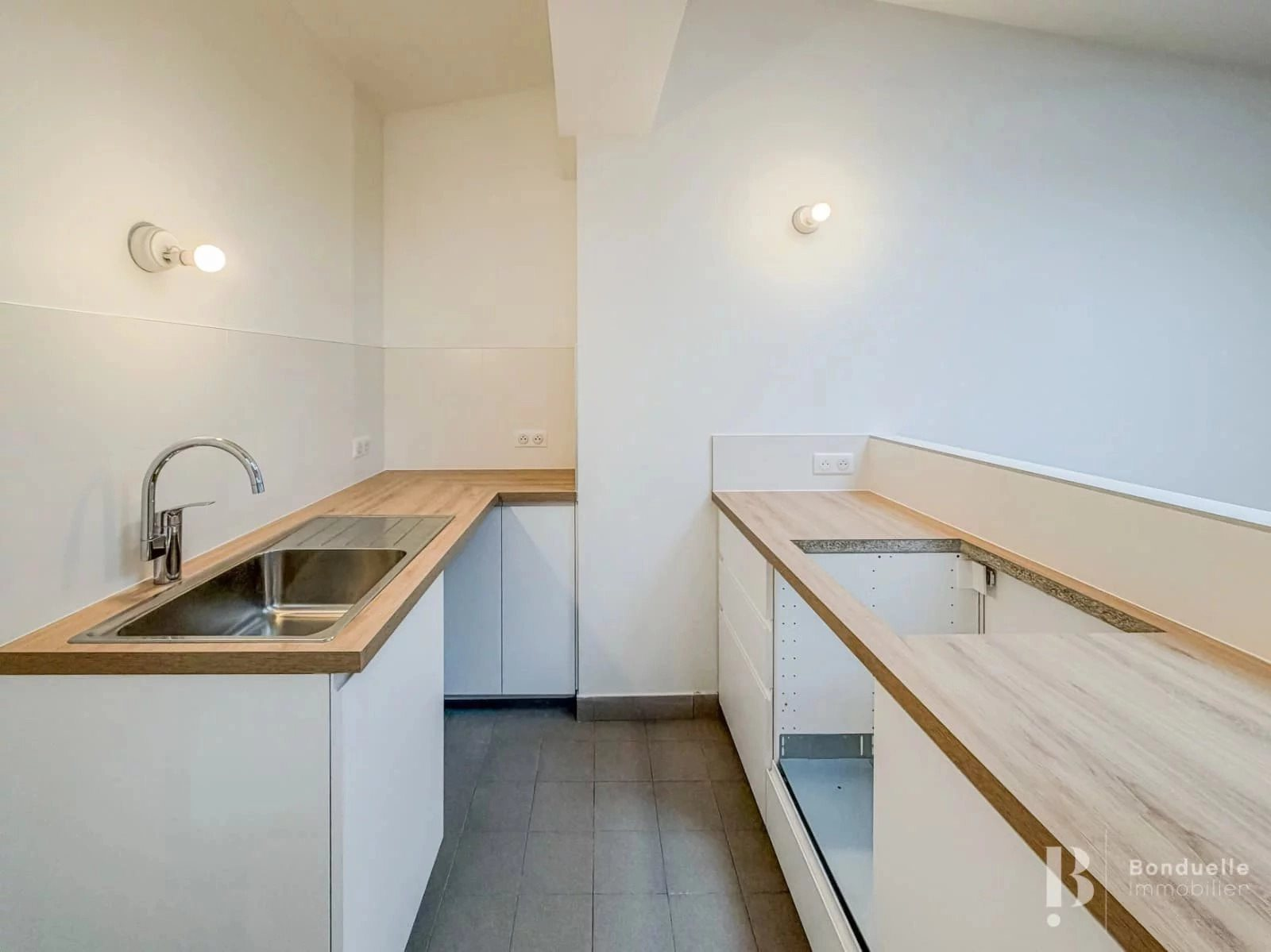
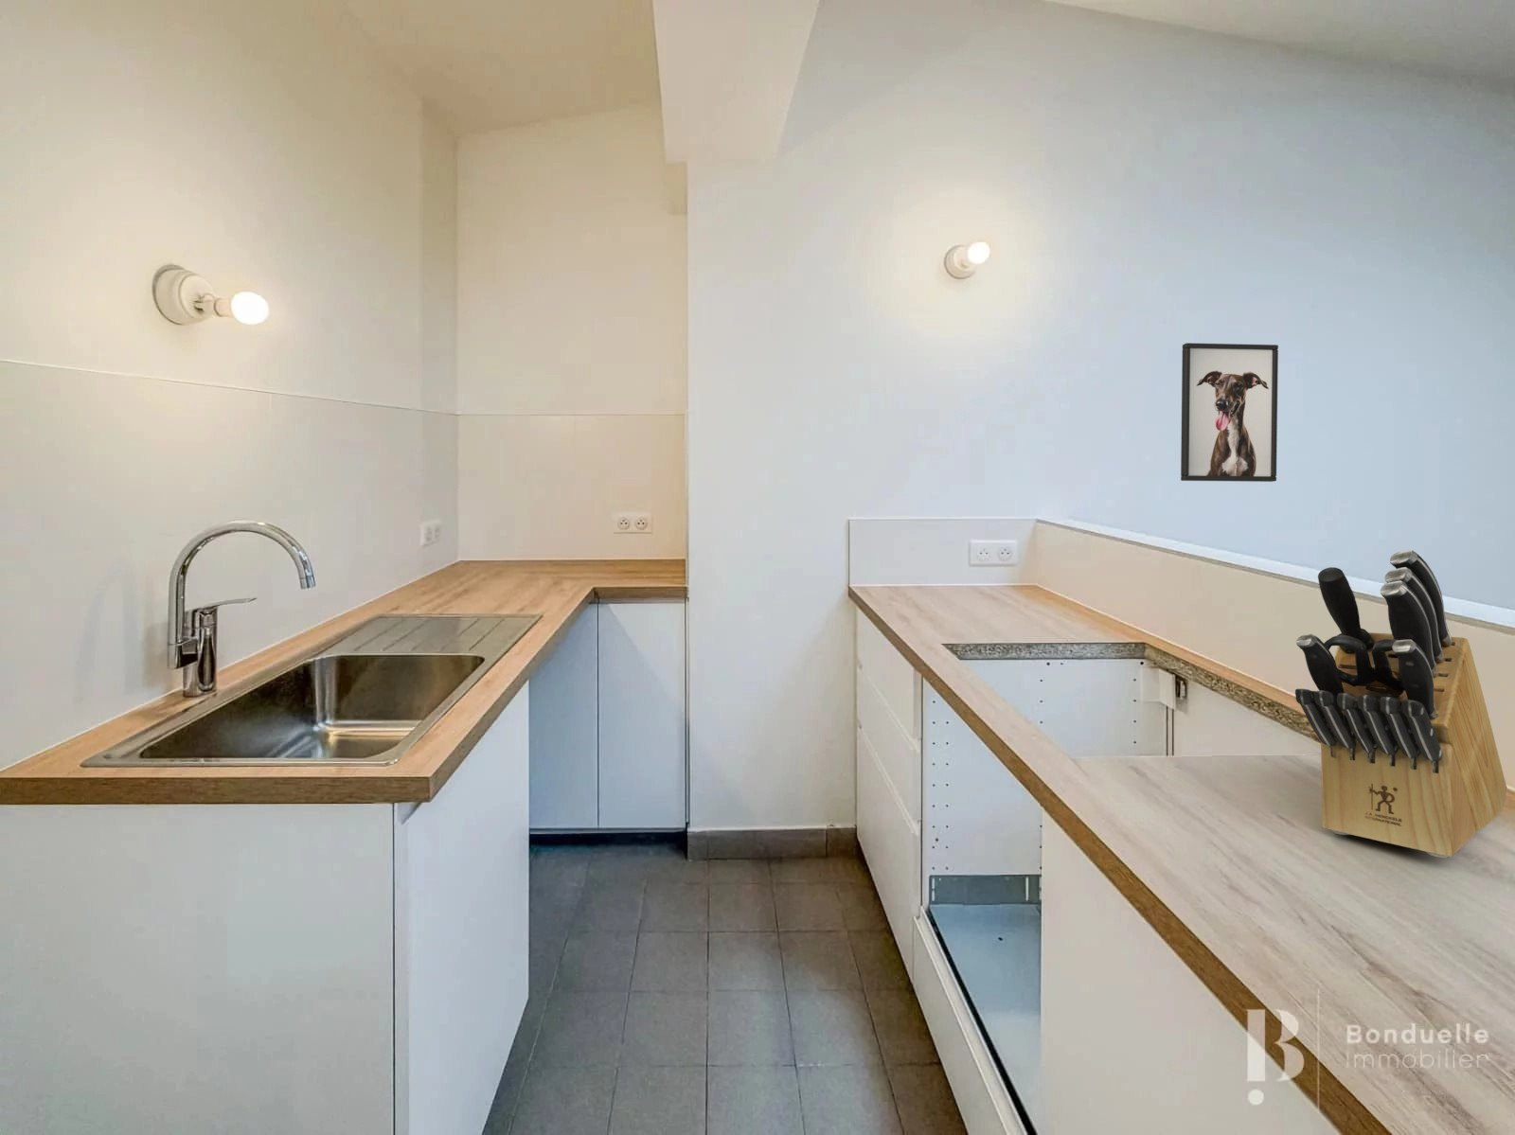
+ knife block (1405, 690)
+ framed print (1229, 413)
